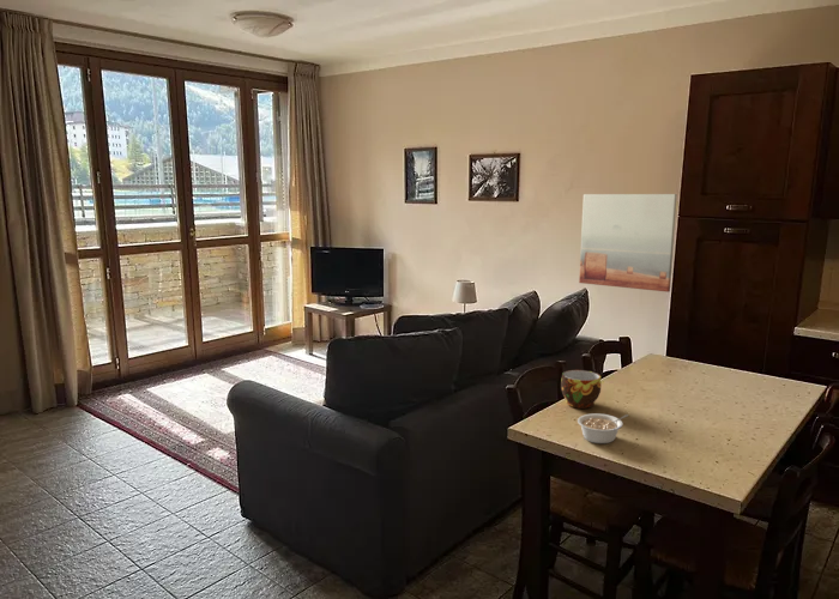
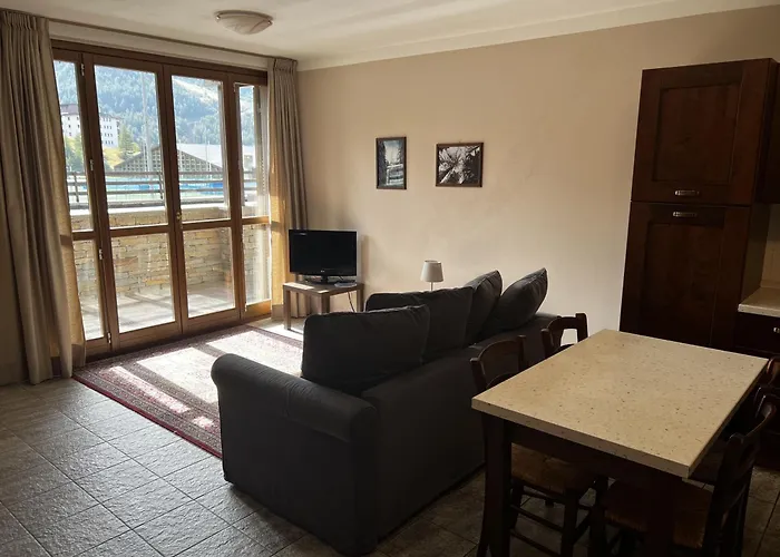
- cup (579, 388)
- legume (599, 426)
- wall art (624, 241)
